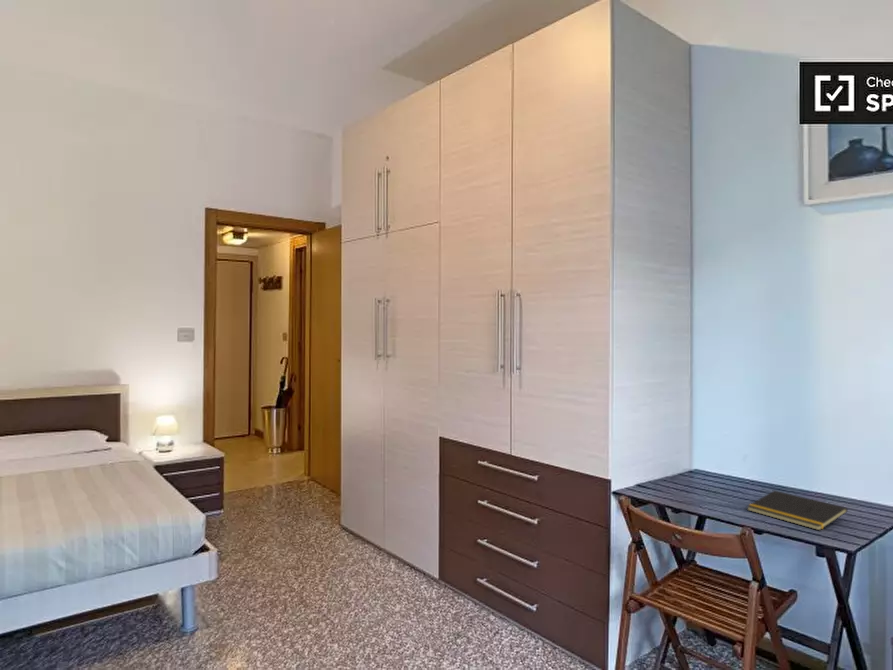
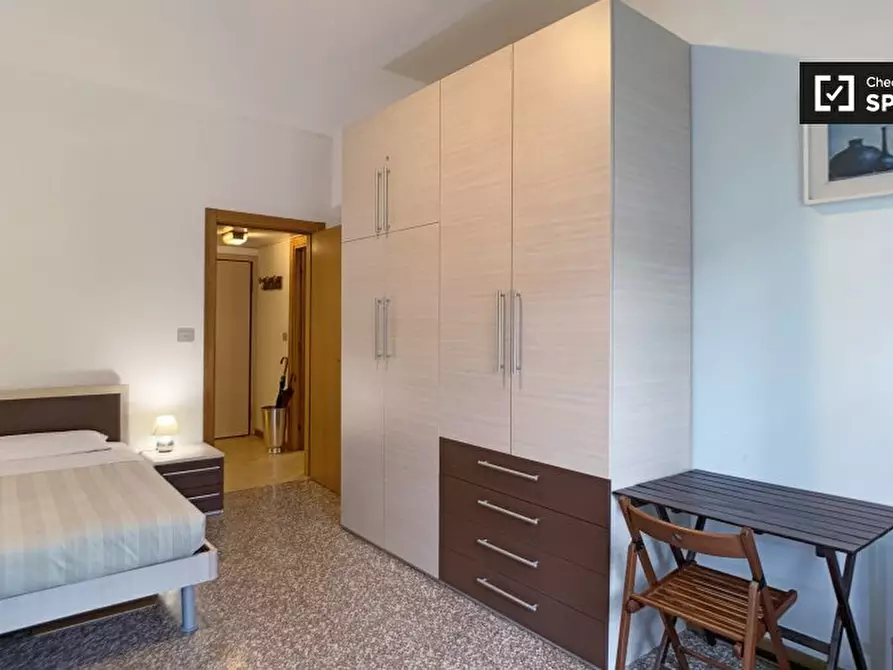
- notepad (795, 508)
